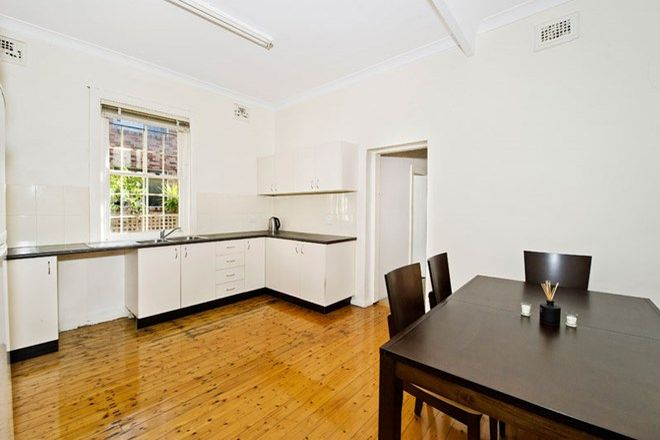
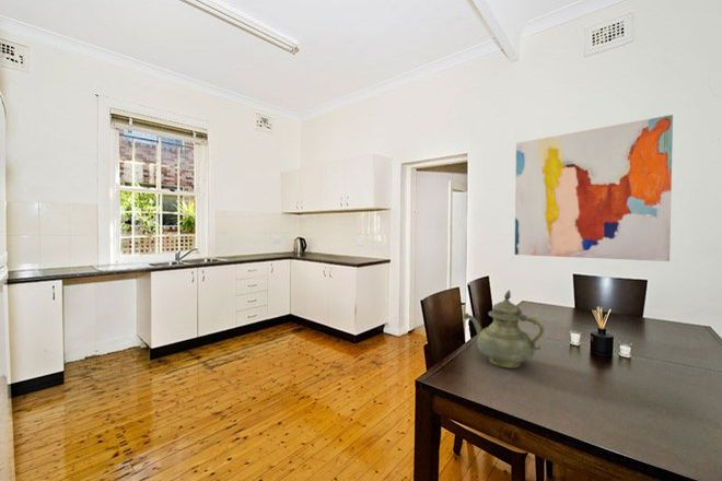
+ wall art (583, 195)
+ teapot (500, 325)
